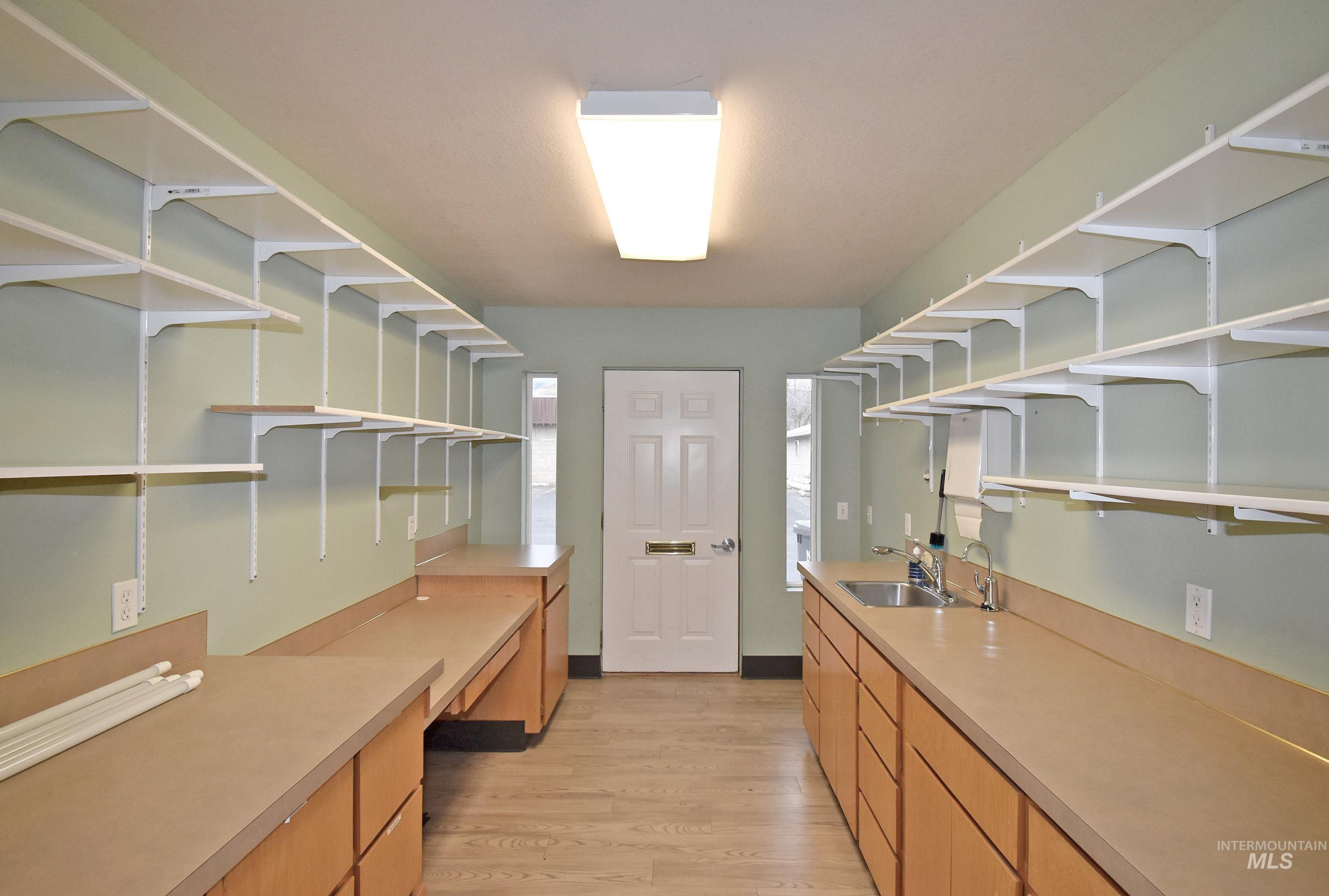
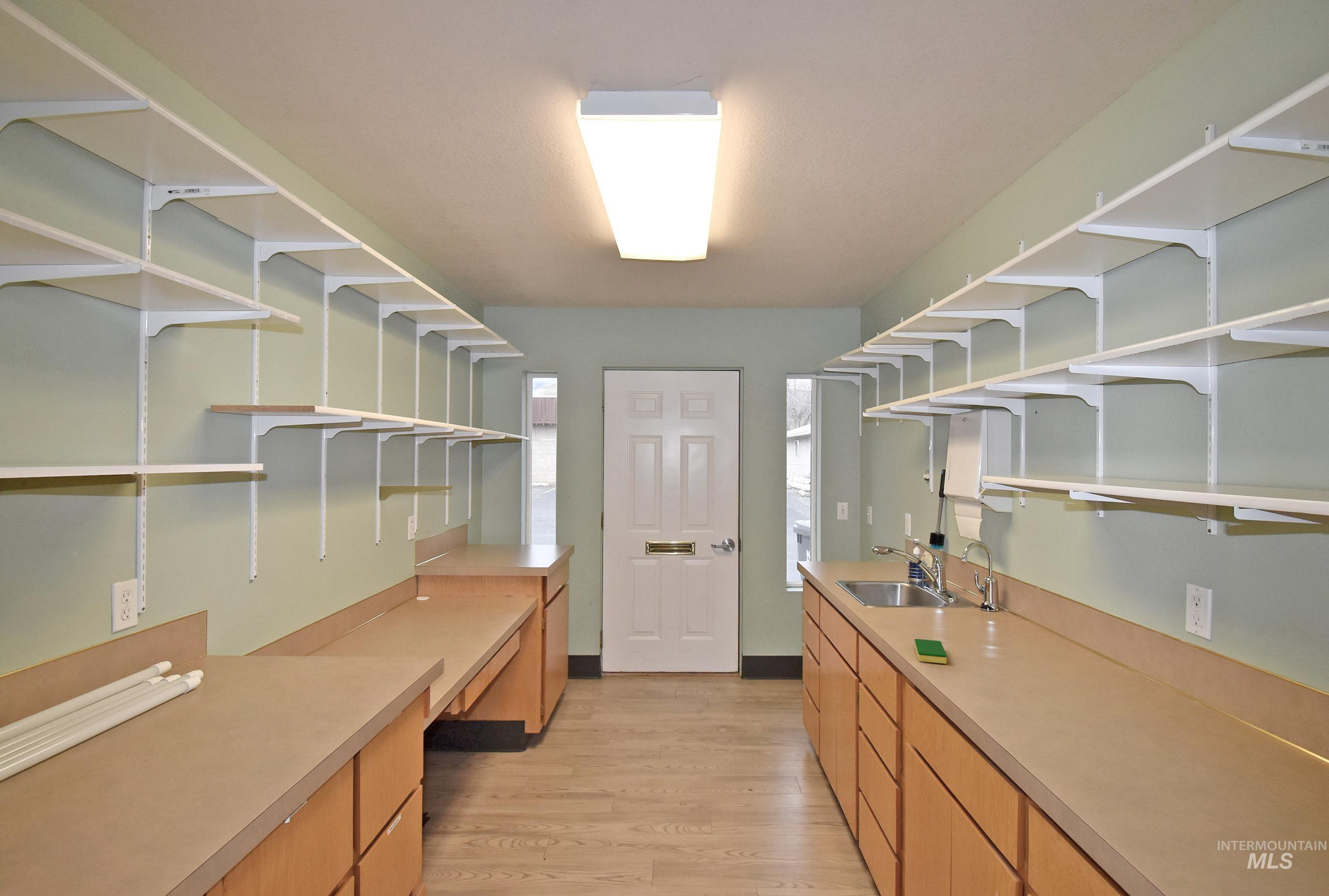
+ dish sponge (930, 650)
